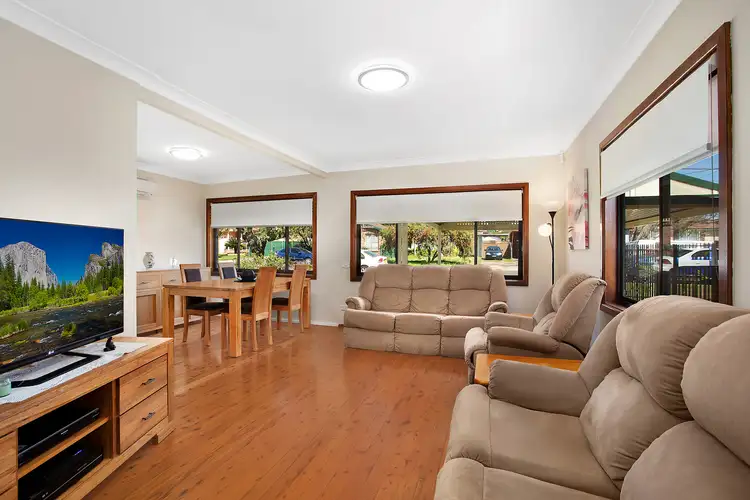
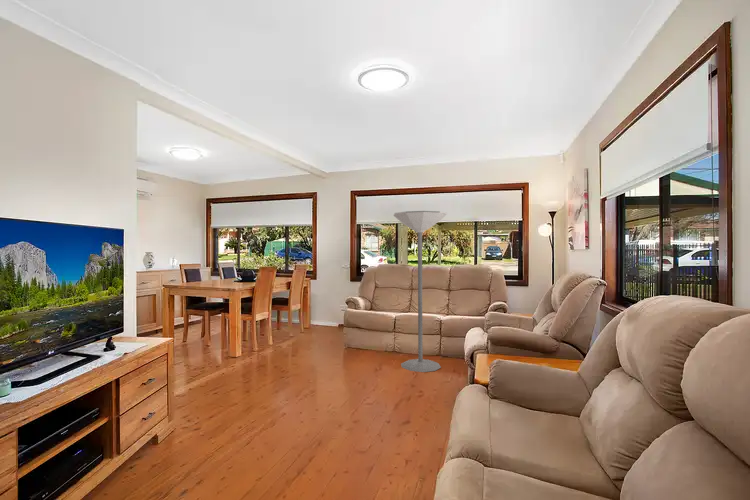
+ floor lamp (420, 289)
